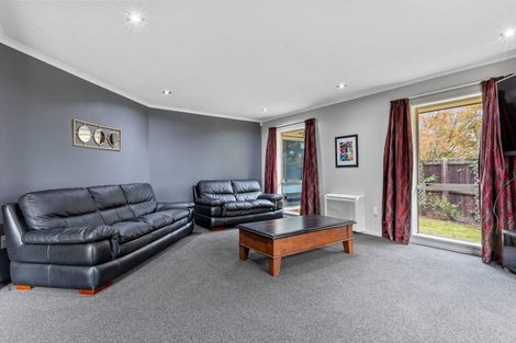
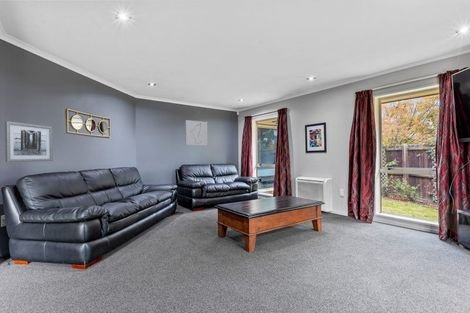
+ wall art (196, 133)
+ wall art (31, 142)
